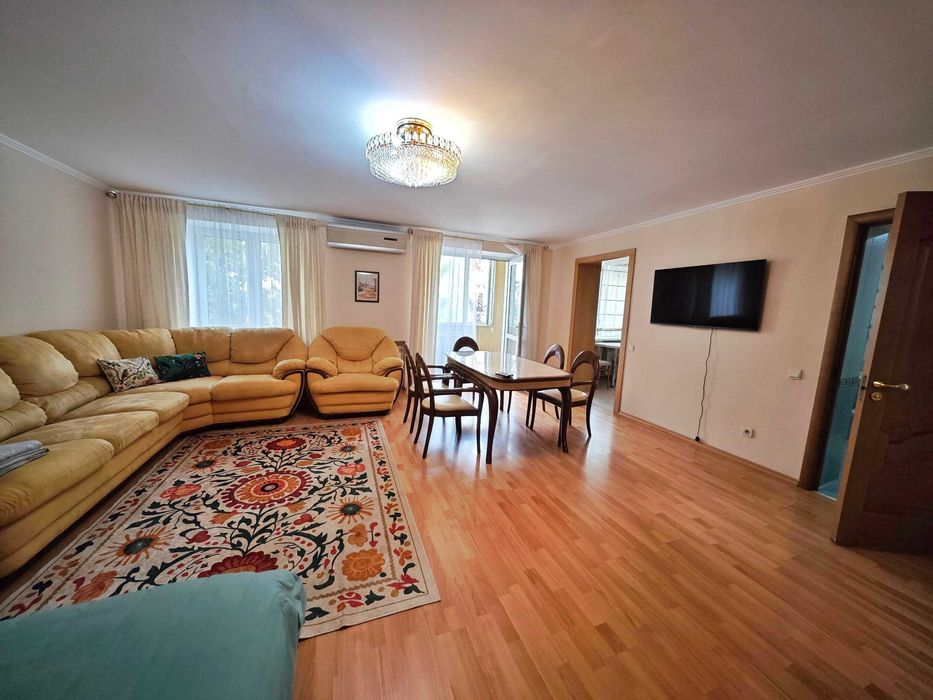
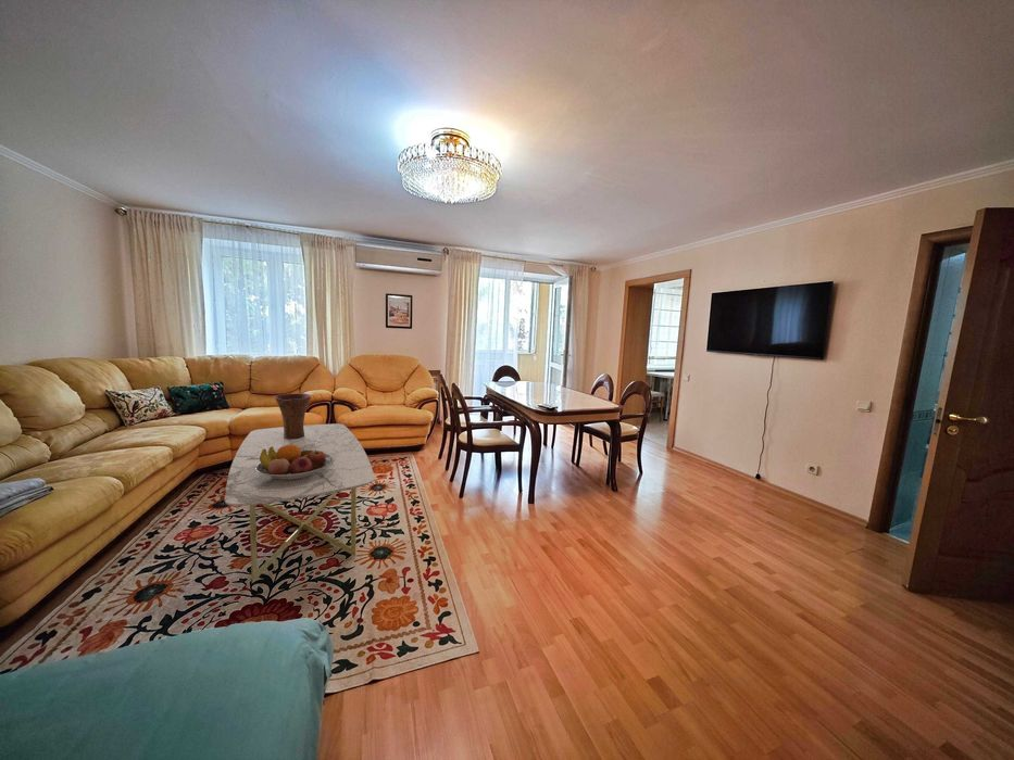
+ vase (293, 416)
+ fruit bowl (296, 459)
+ coffee table (303, 490)
